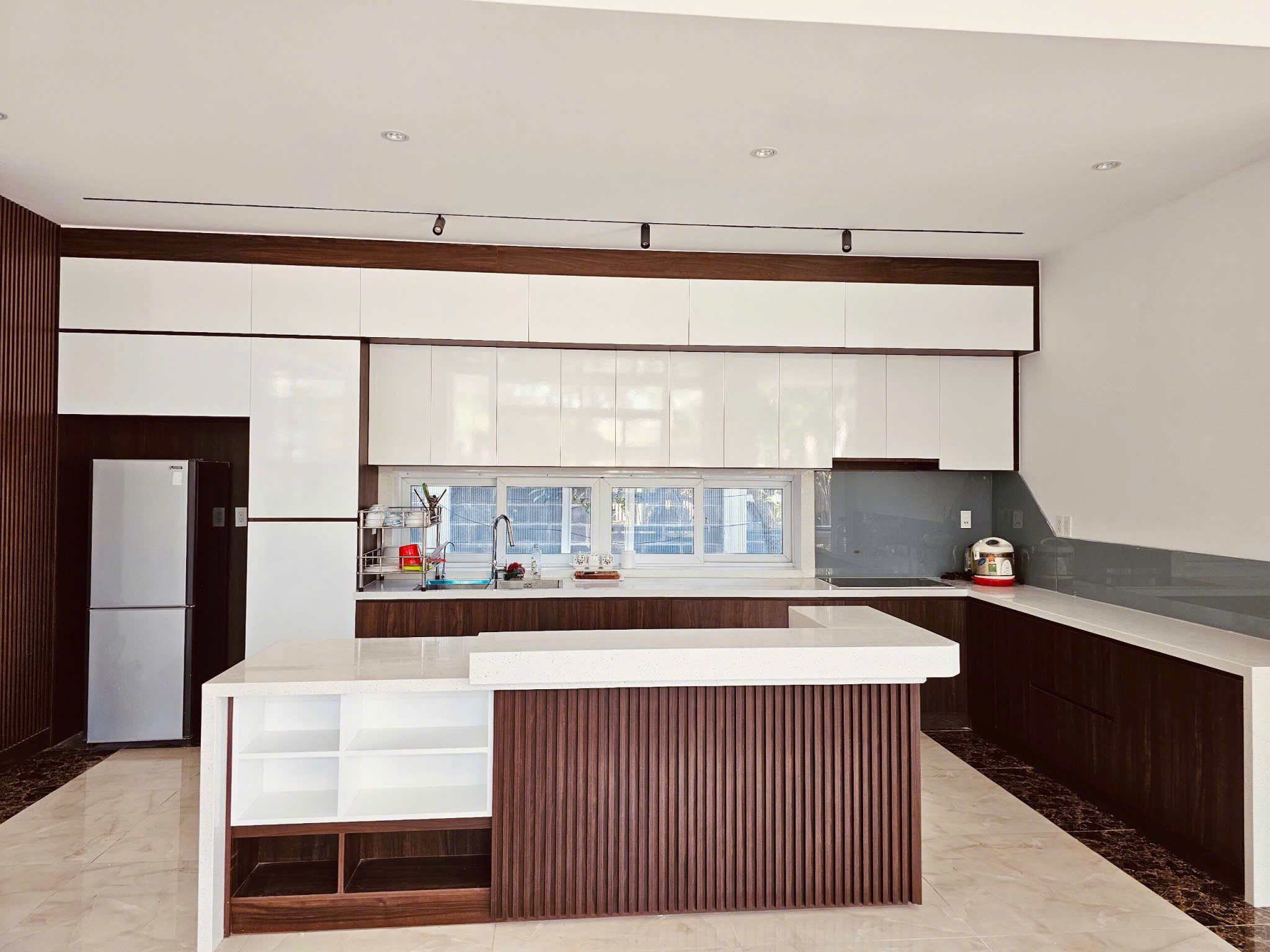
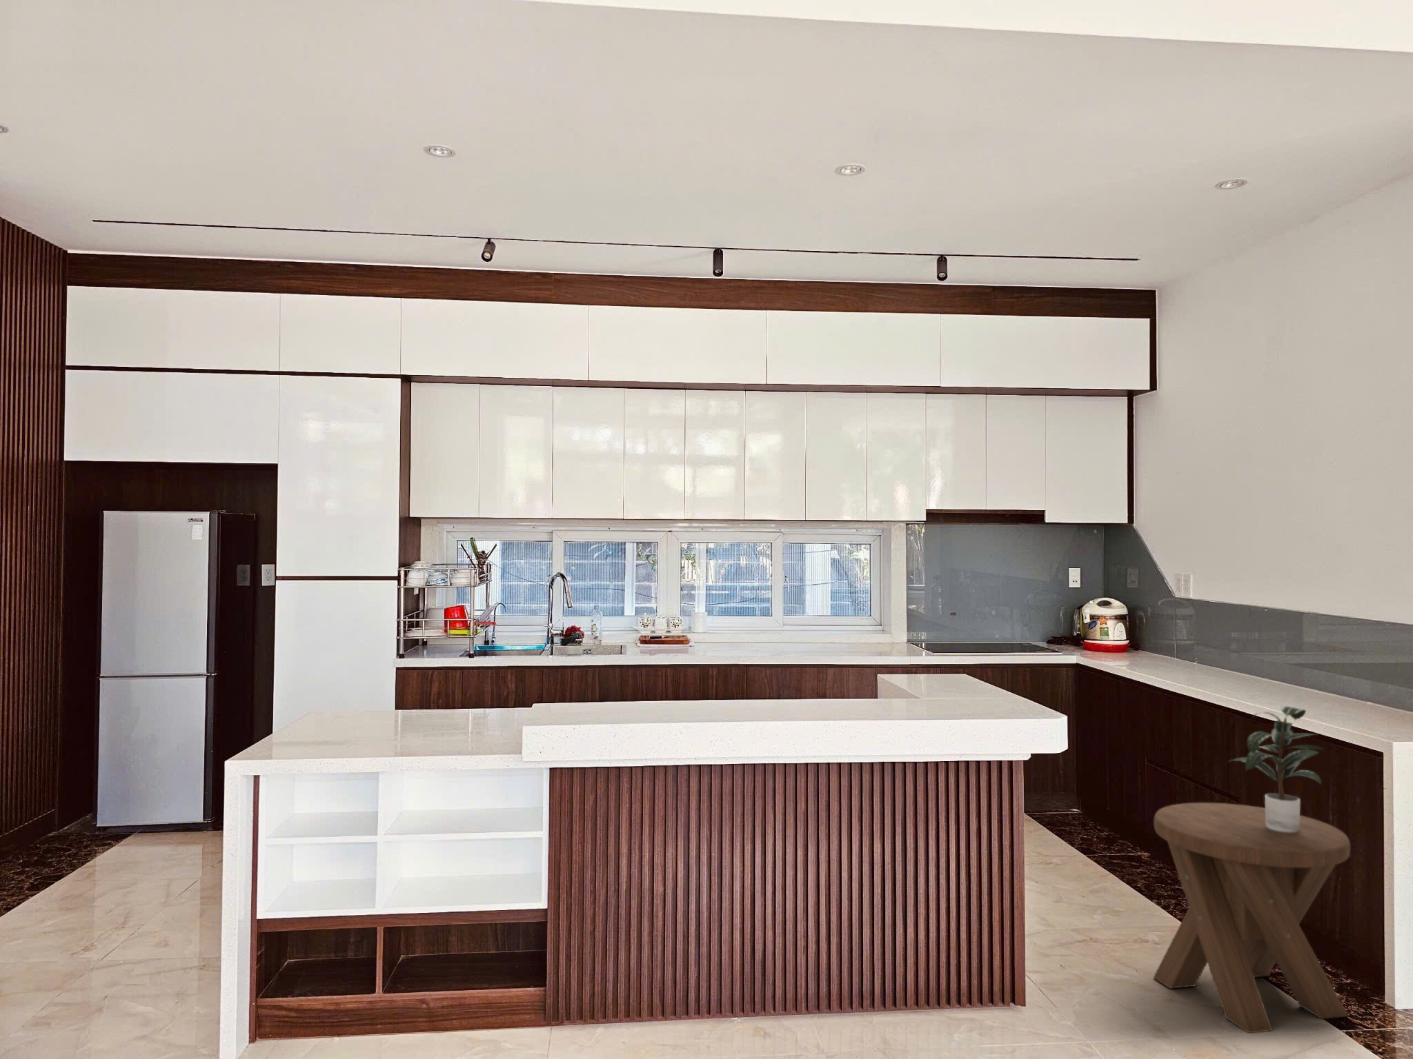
+ music stool (1247, 910)
+ potted plant (1272, 769)
